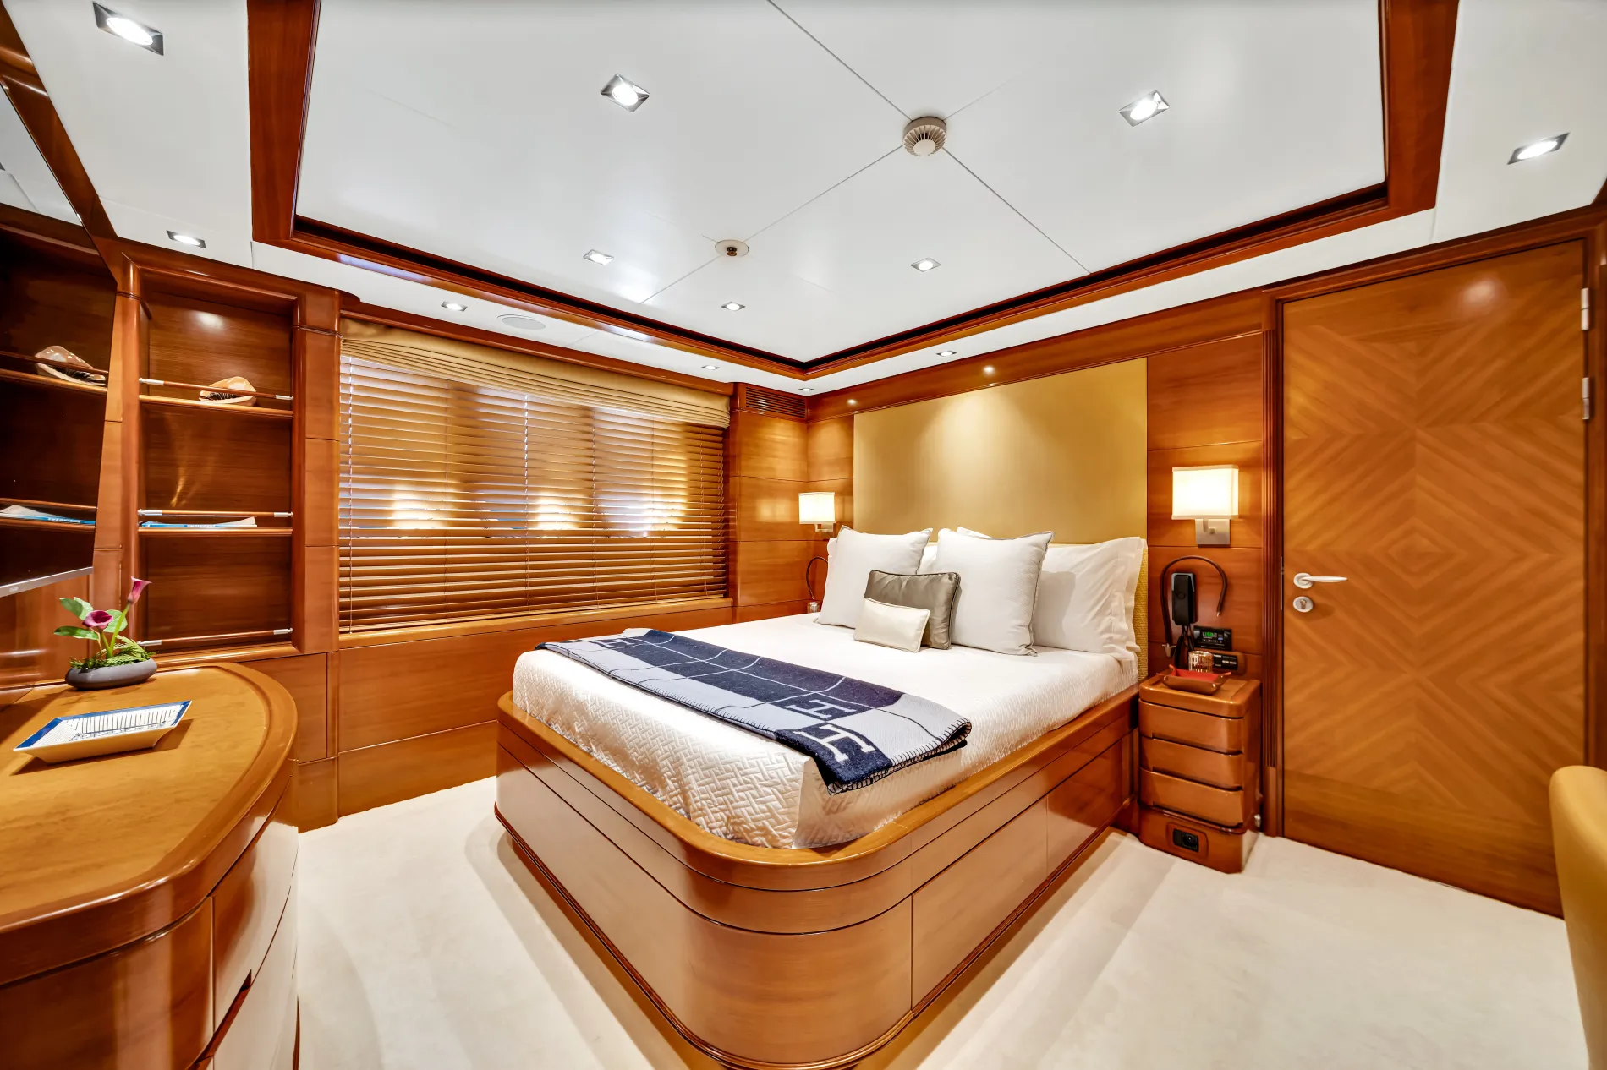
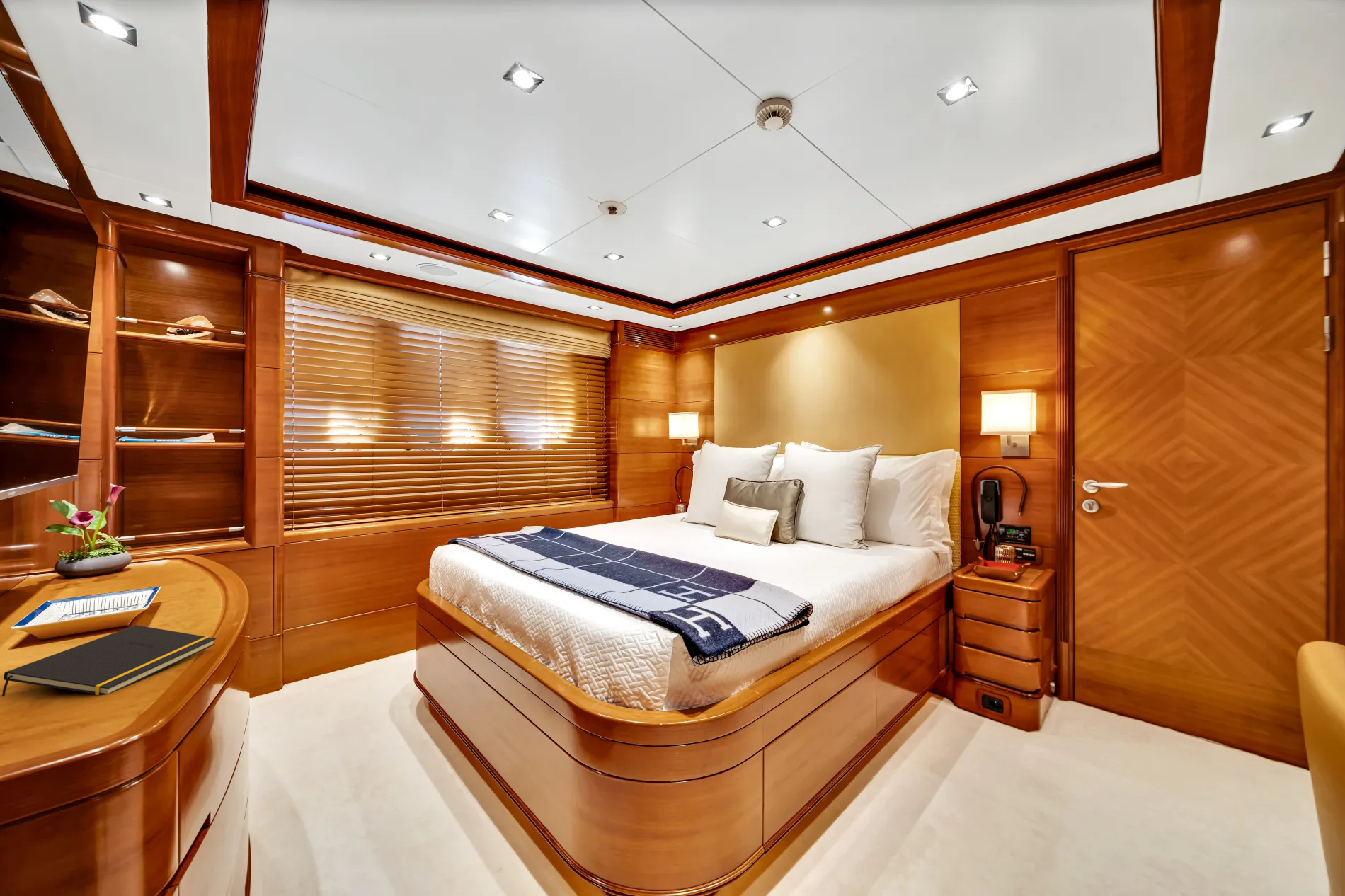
+ notepad (122, 656)
